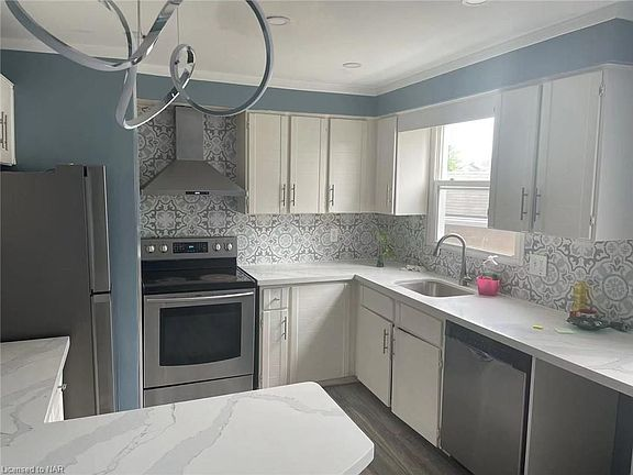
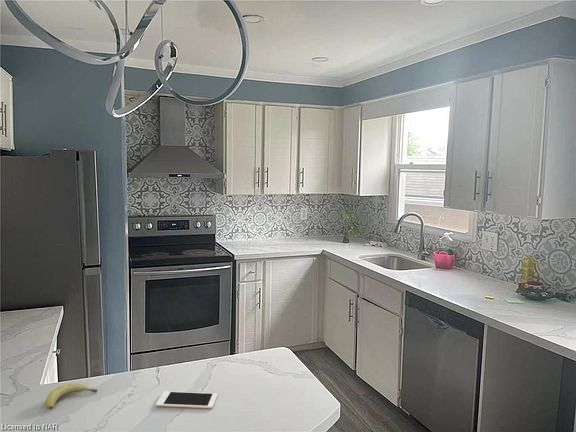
+ cell phone (187, 399)
+ fruit (68, 392)
